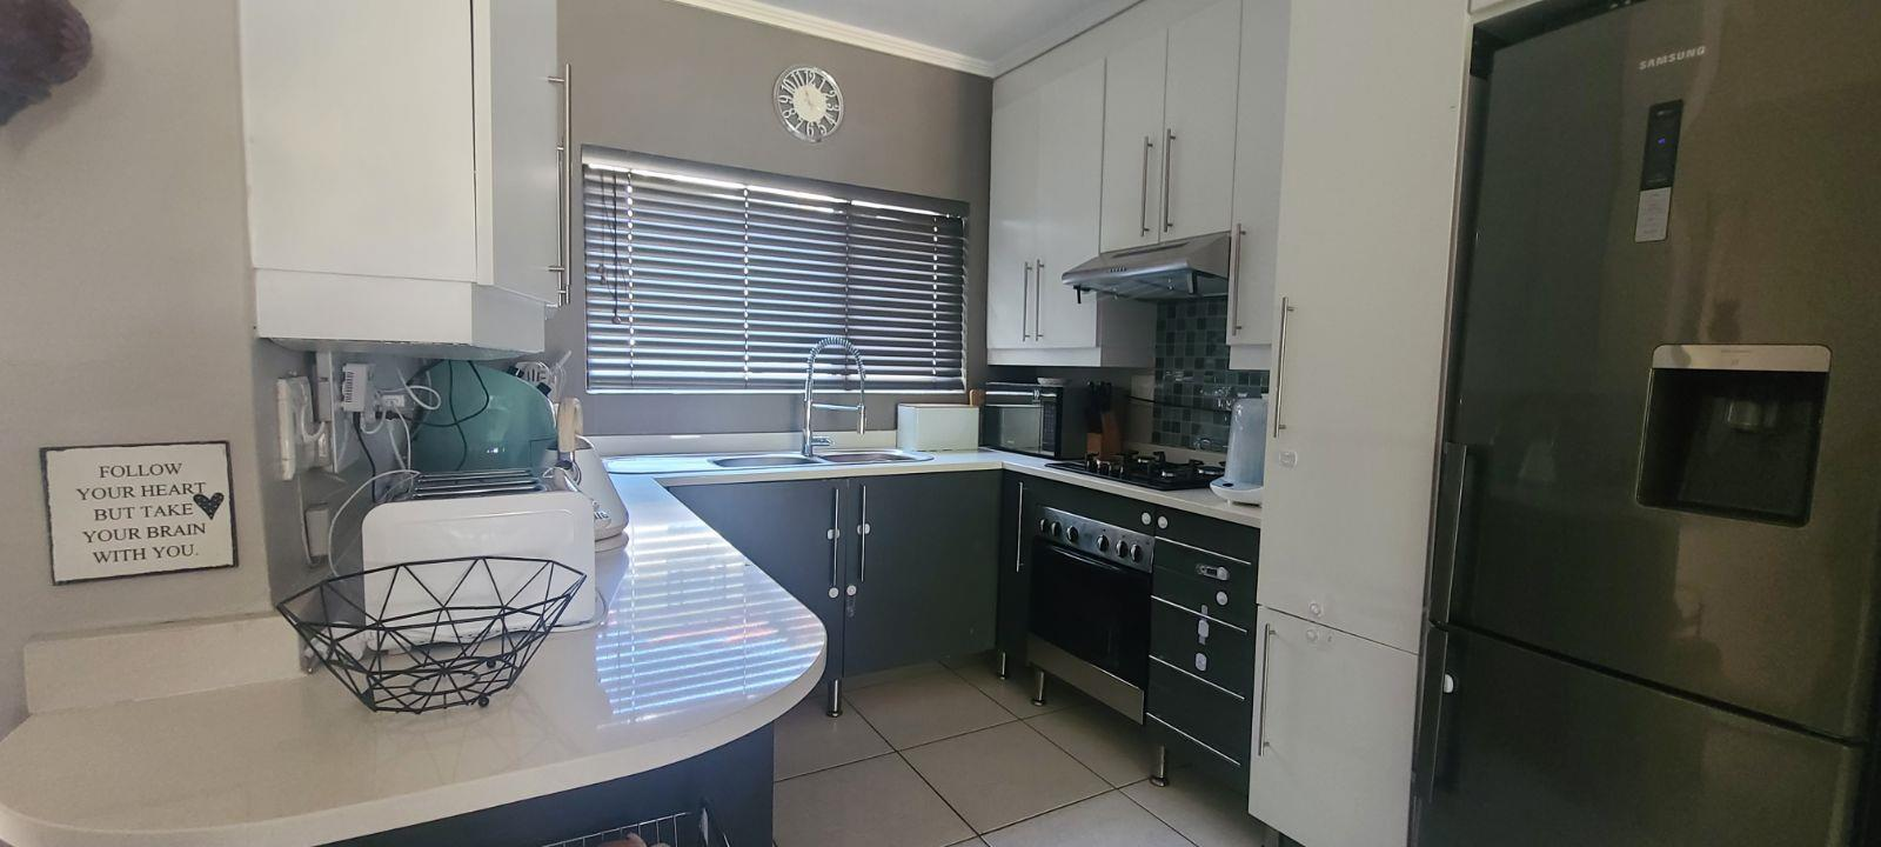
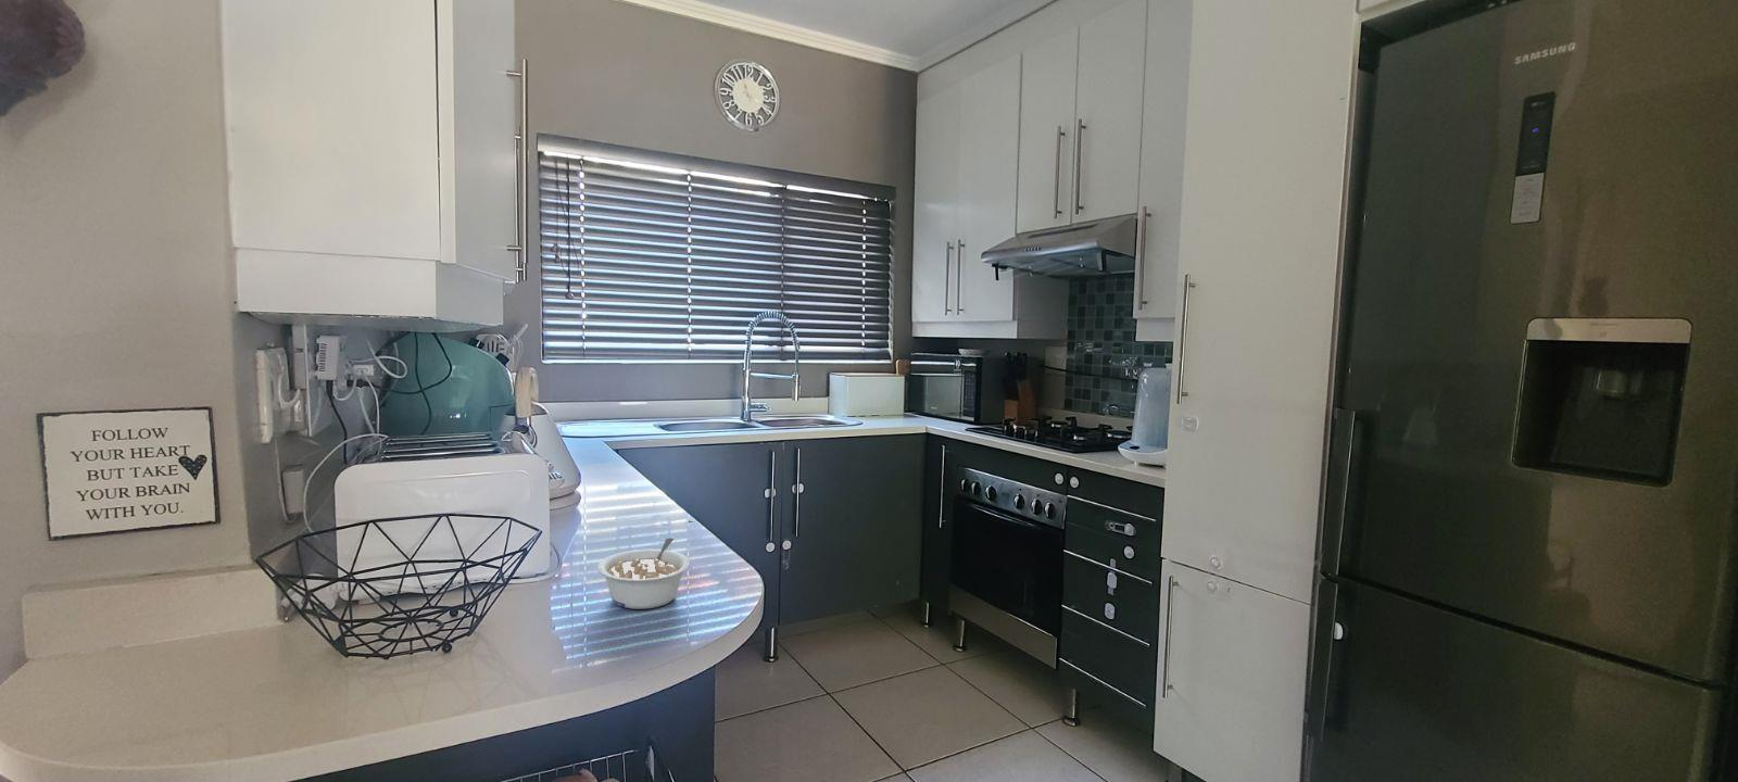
+ legume (643, 576)
